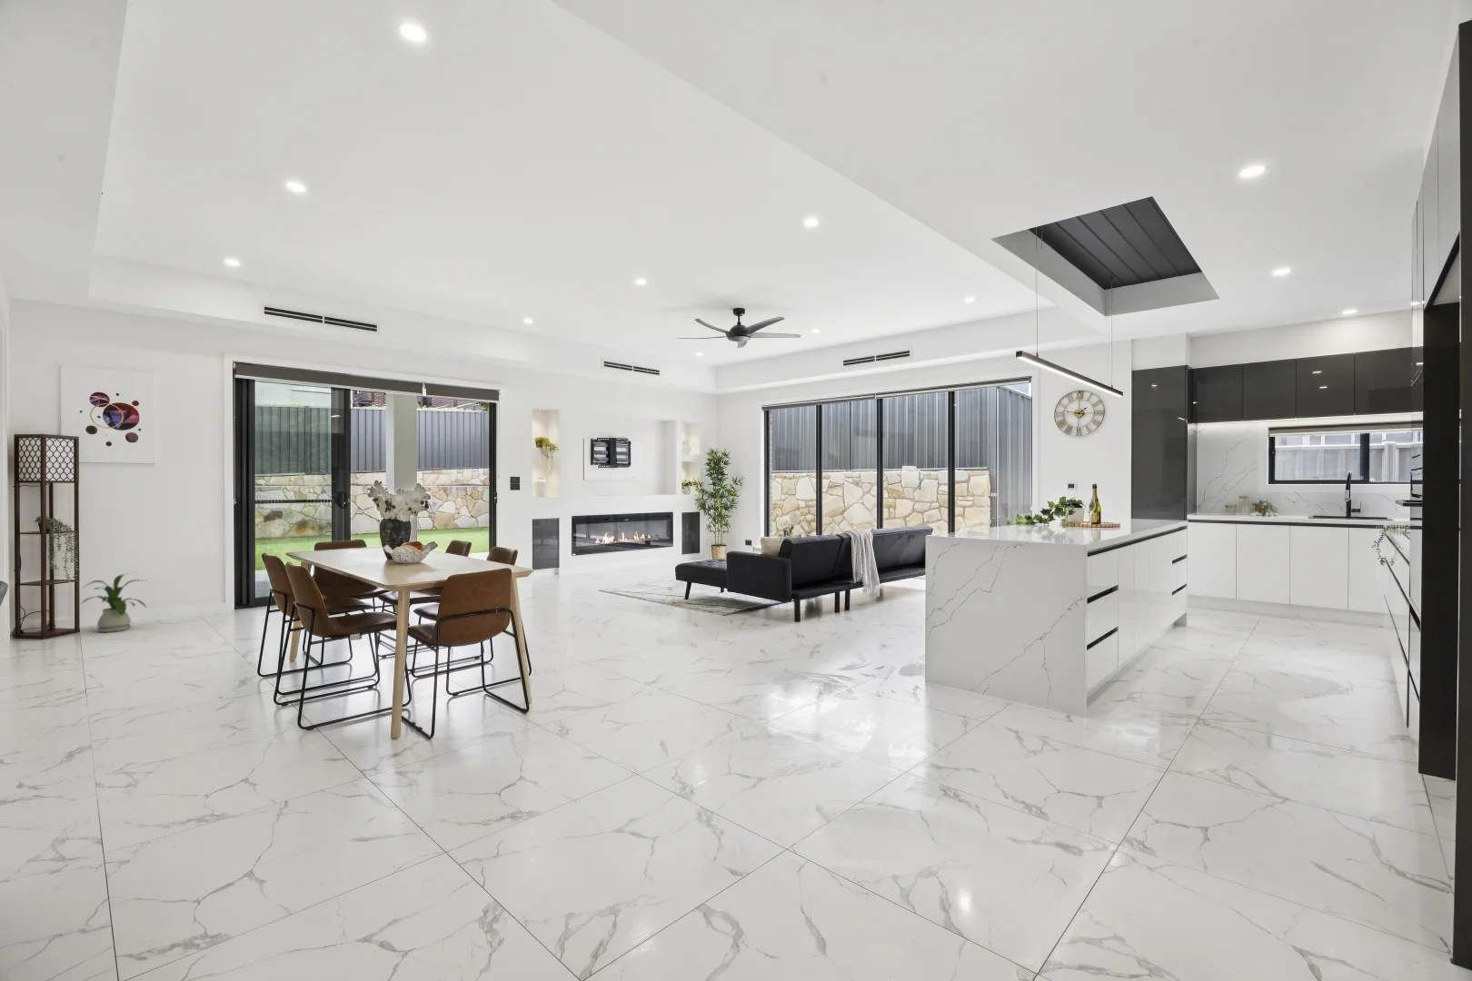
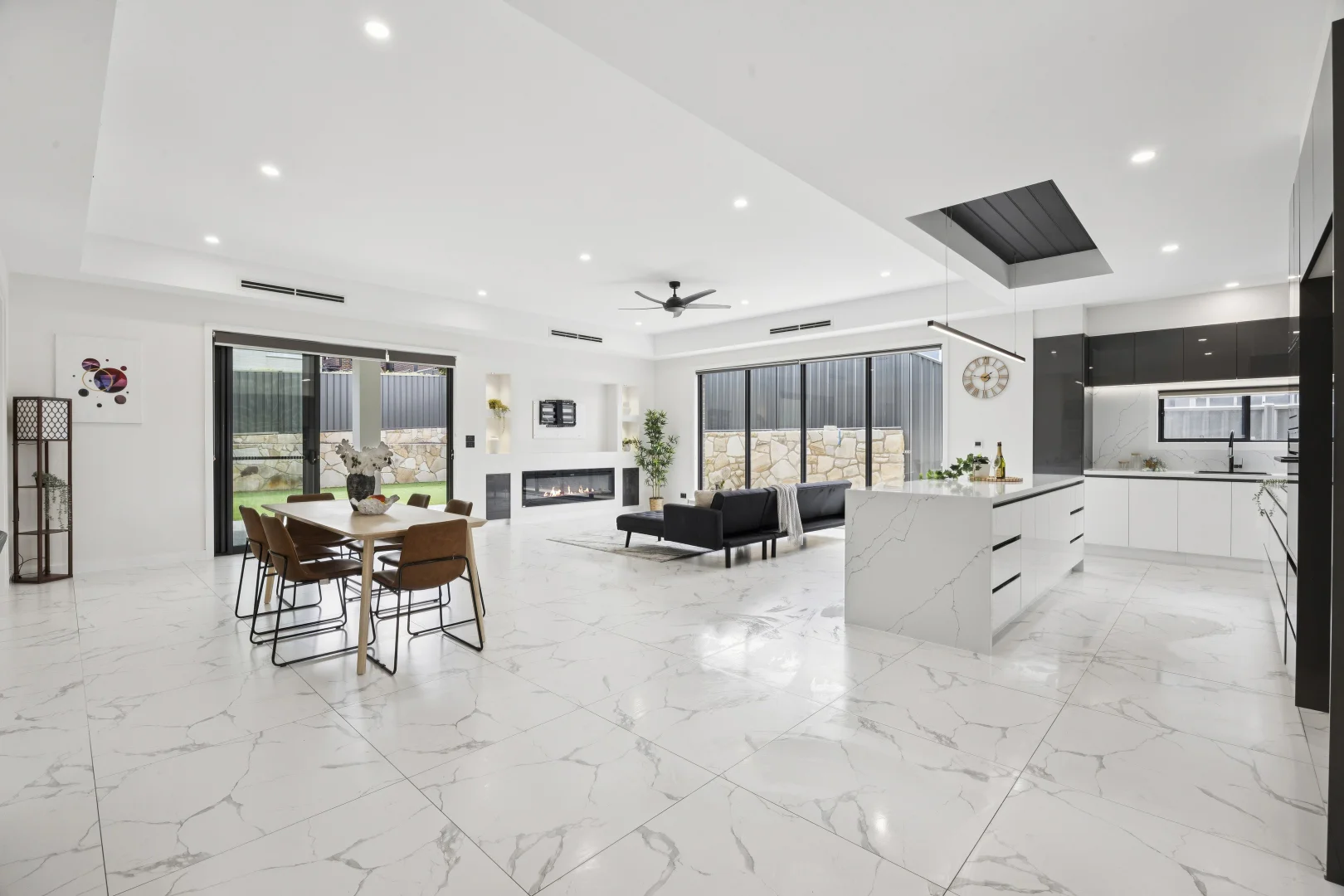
- house plant (115, 600)
